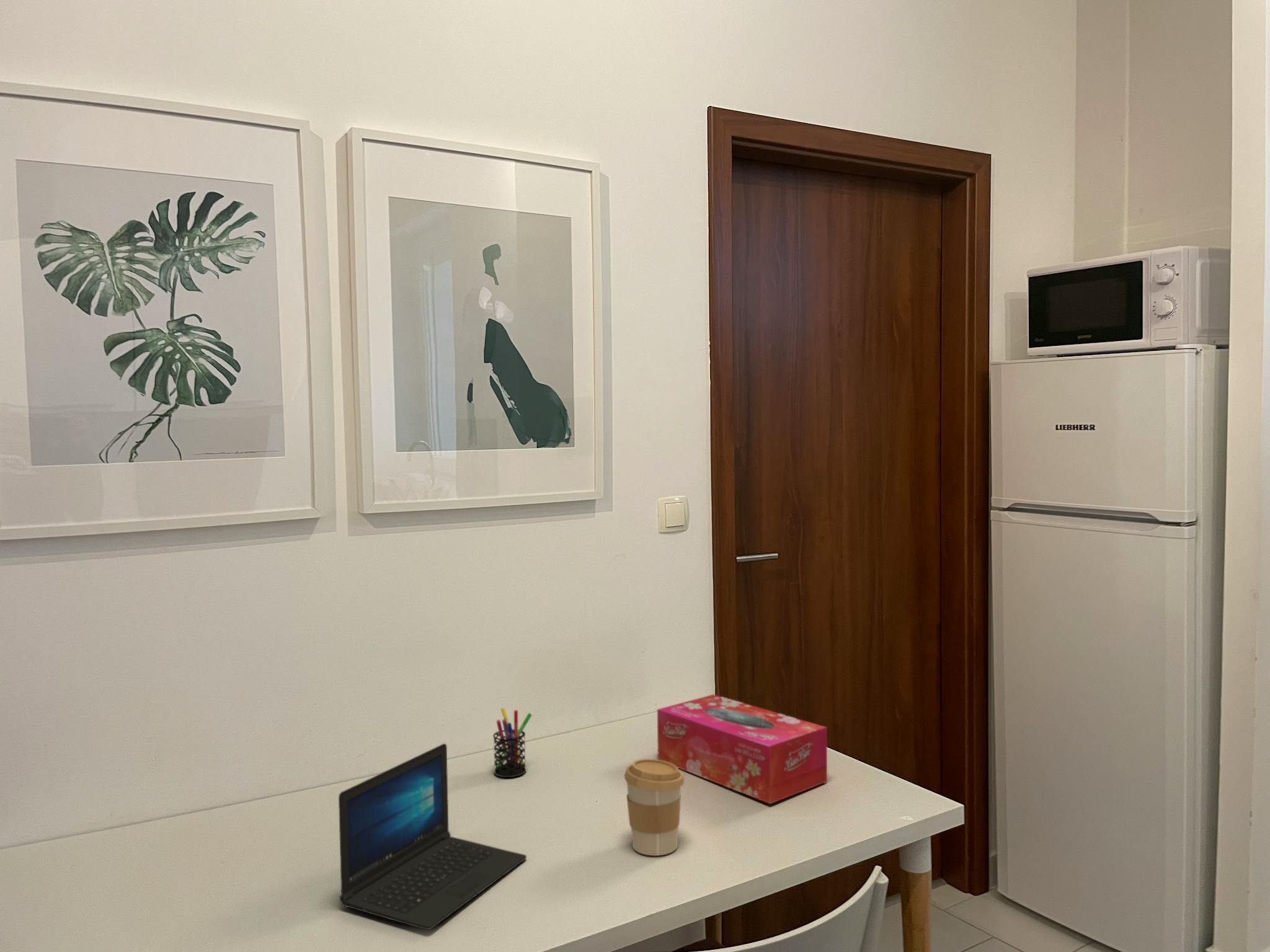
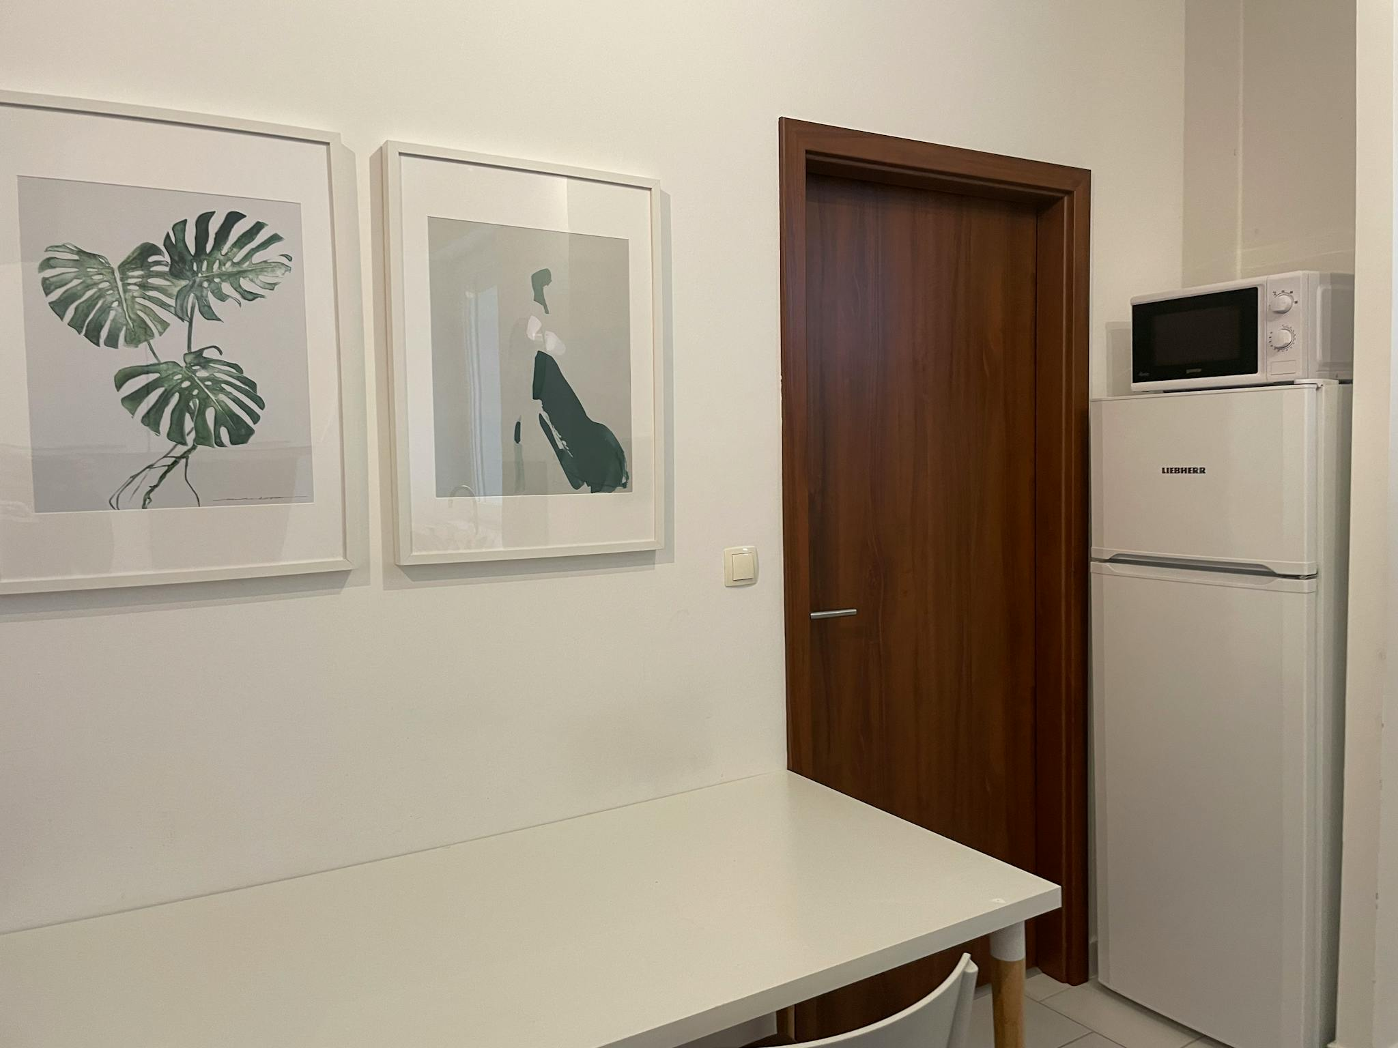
- pen holder (513, 739)
- laptop (436, 828)
- tissue box (739, 744)
- coffee cup (654, 804)
